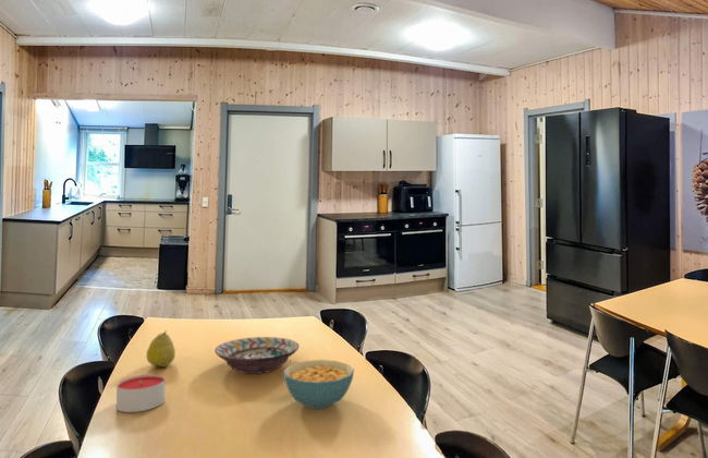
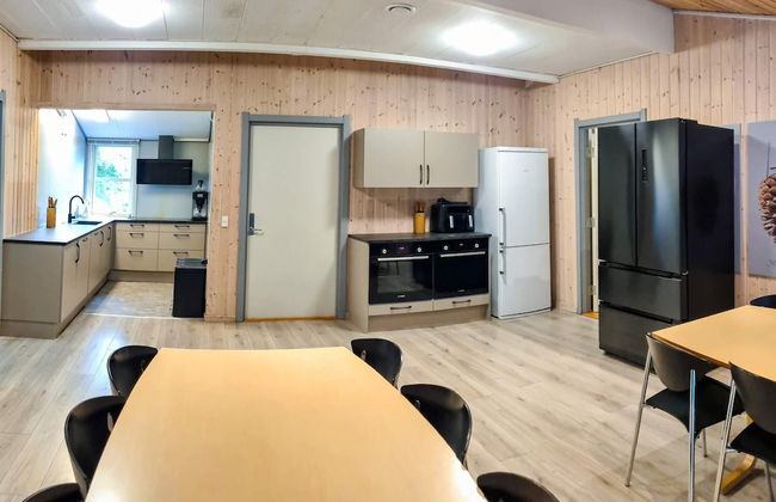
- fruit (160, 348)
- cereal bowl (318, 387)
- candle (141, 391)
- decorative bowl (257, 357)
